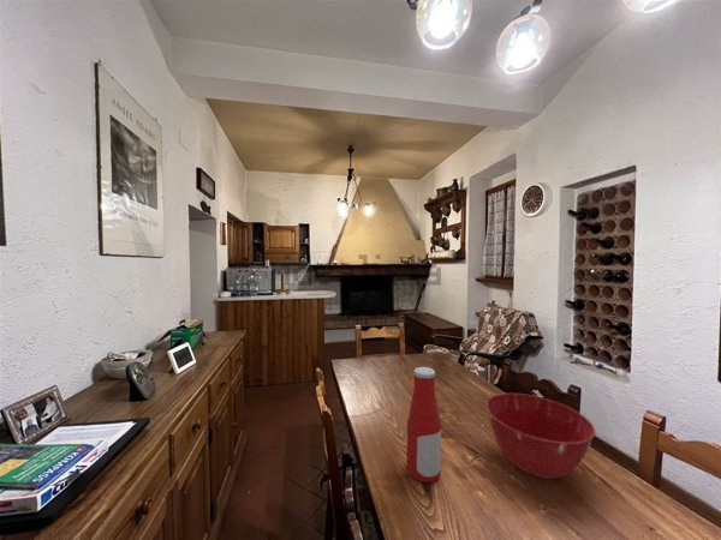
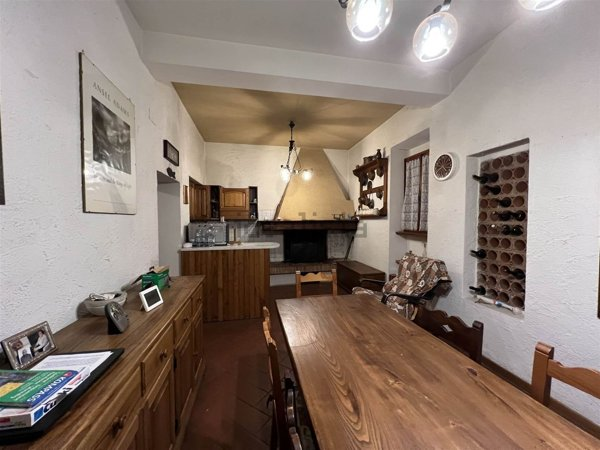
- mixing bowl (535, 438)
- bottle (424, 420)
